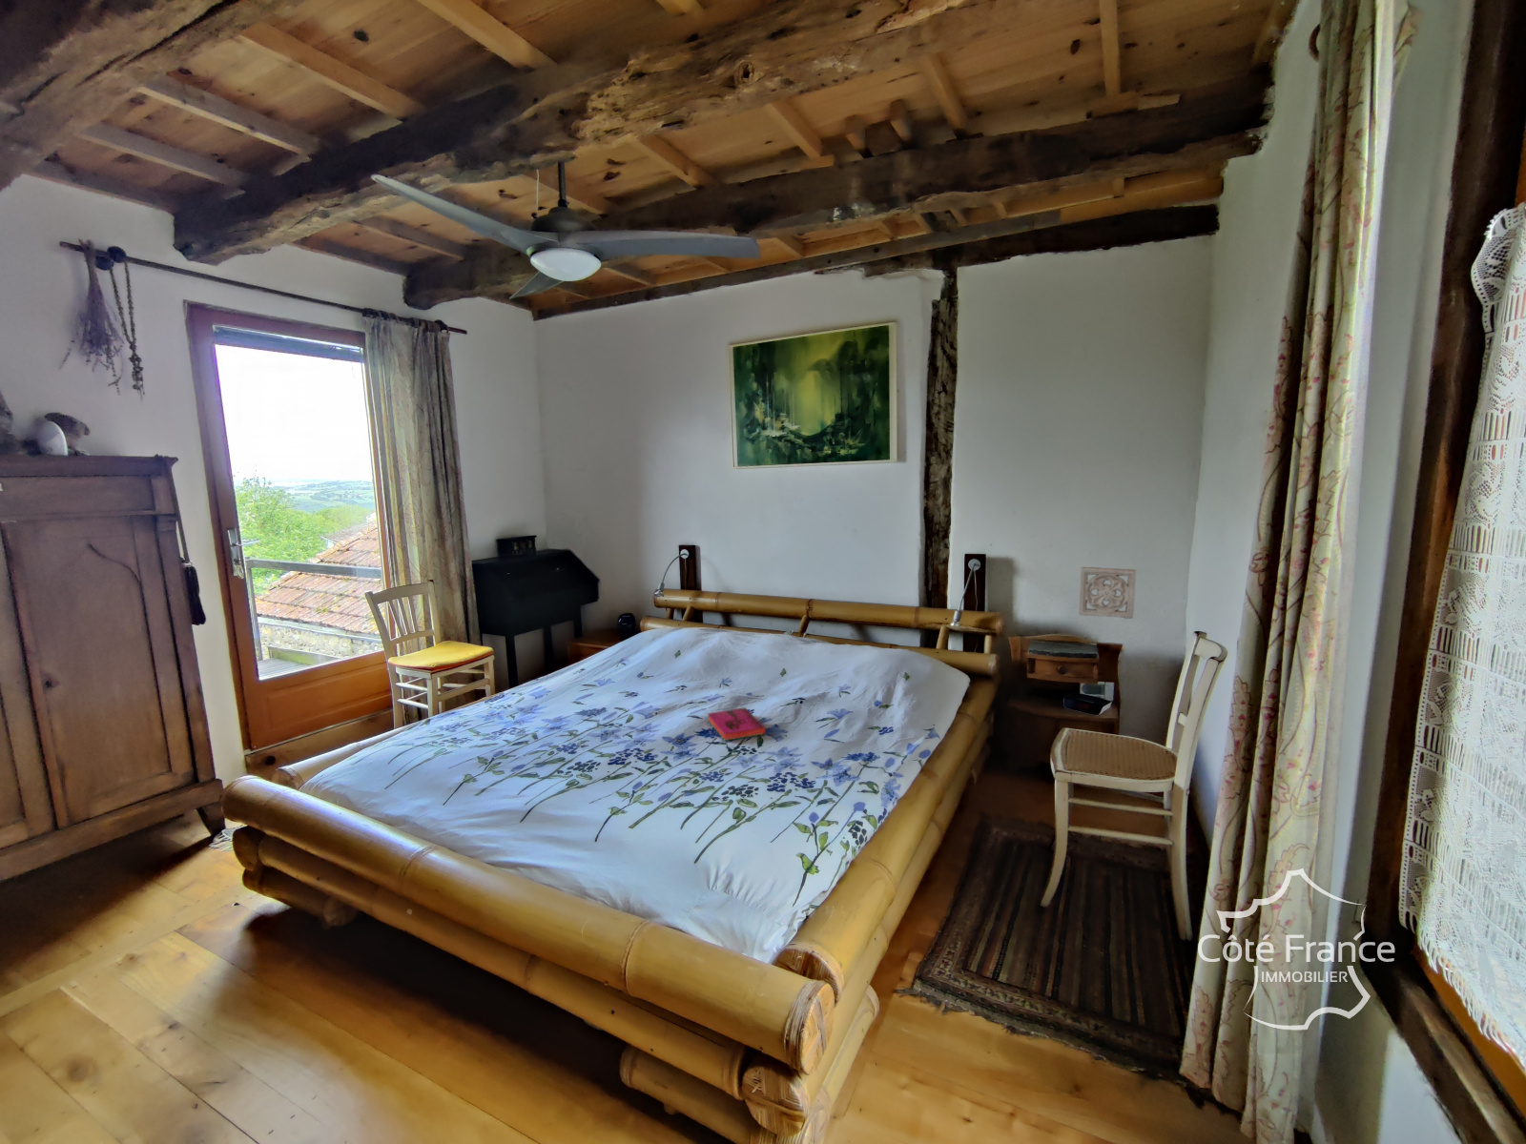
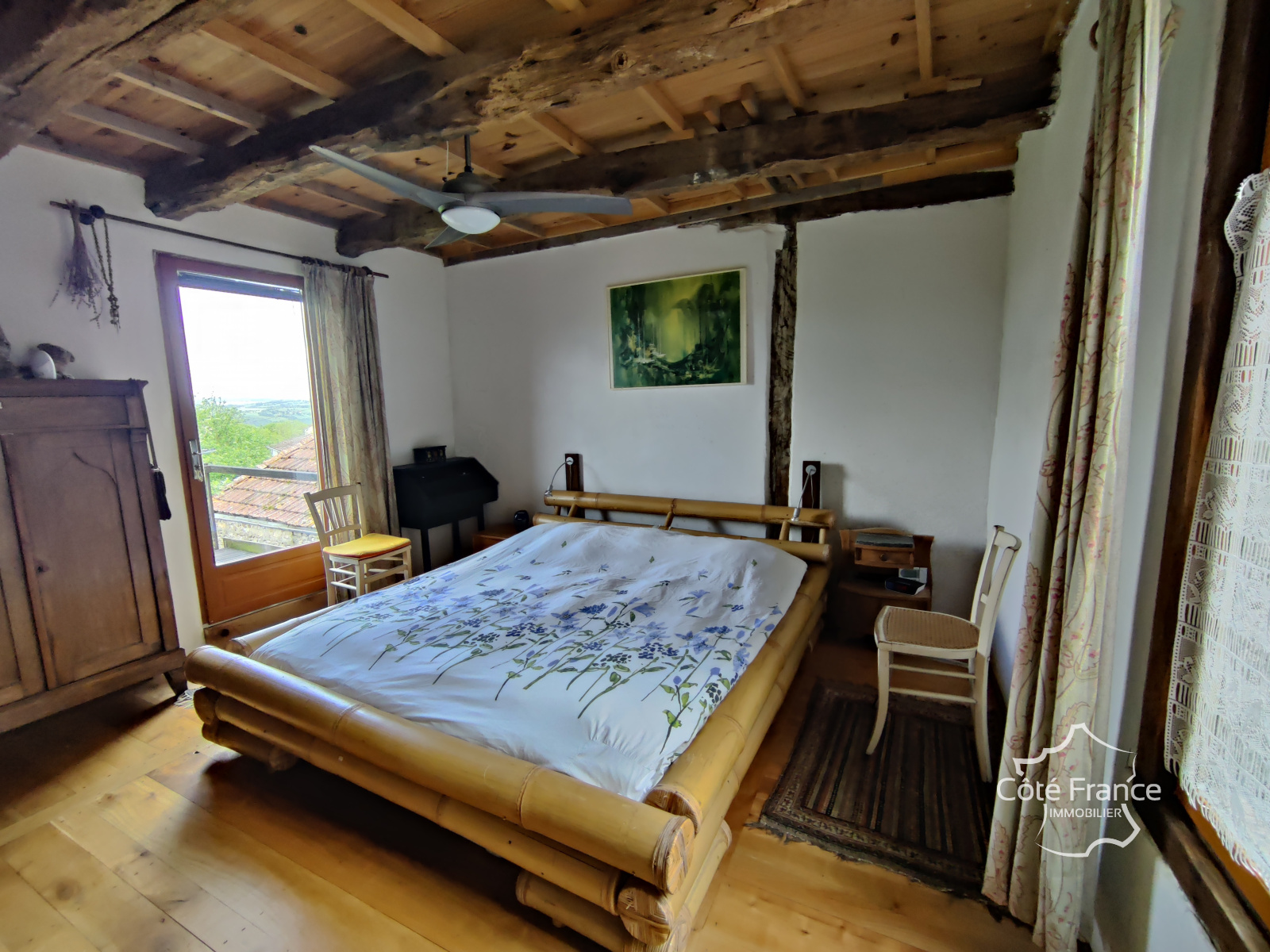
- wall ornament (1105, 592)
- hardback book (735, 722)
